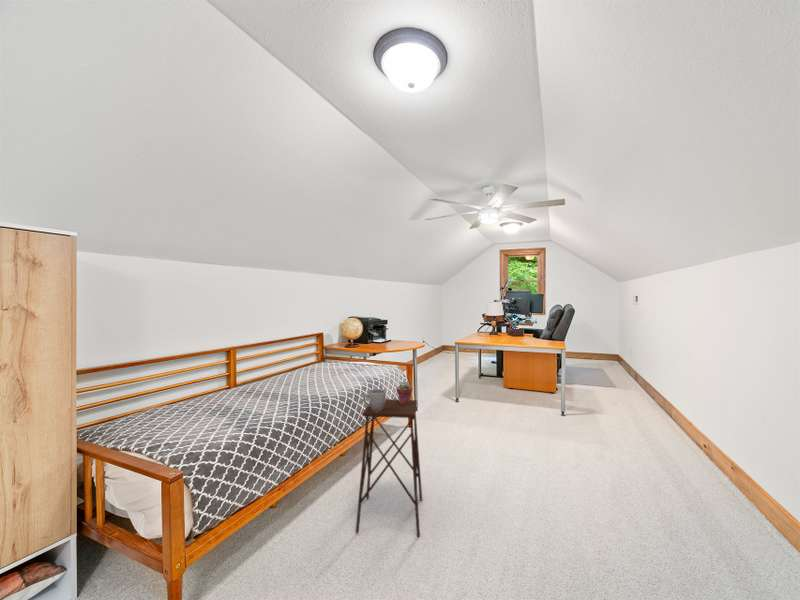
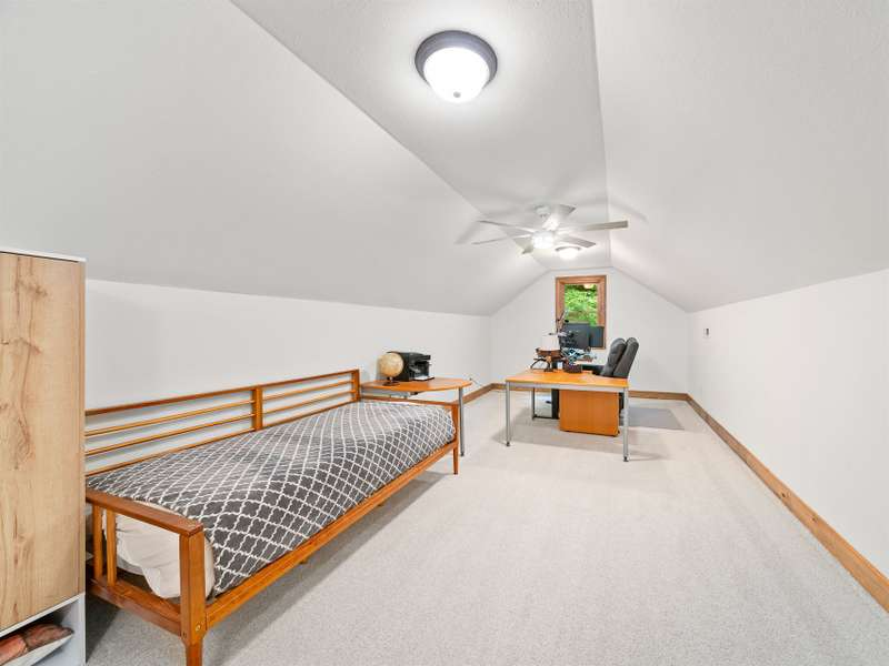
- potted succulent (404, 391)
- side table (391, 460)
- mug (374, 399)
